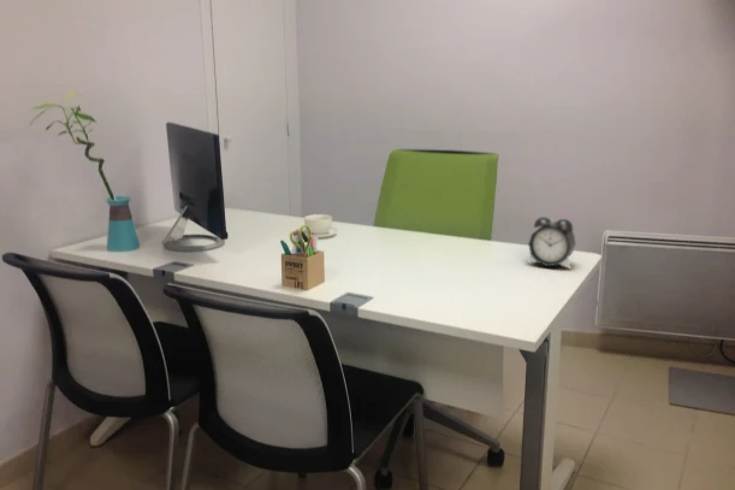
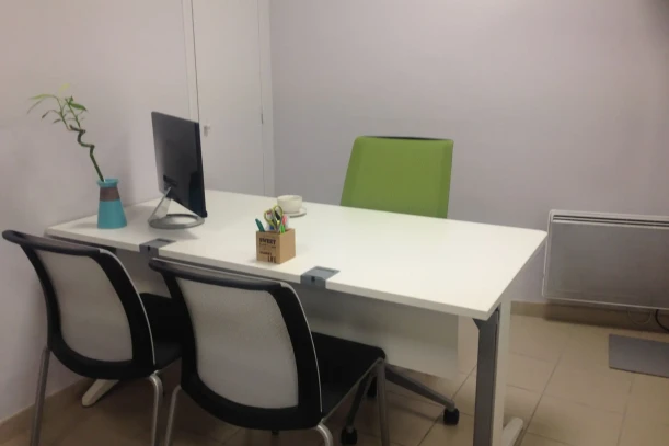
- alarm clock (551, 241)
